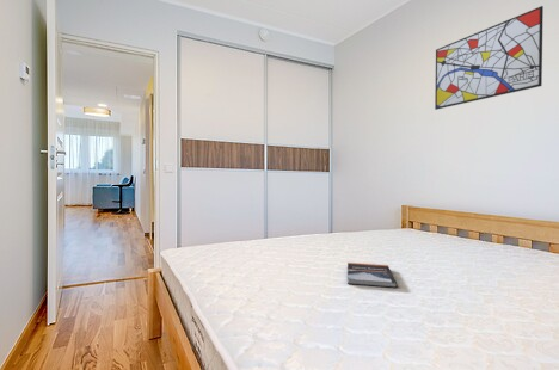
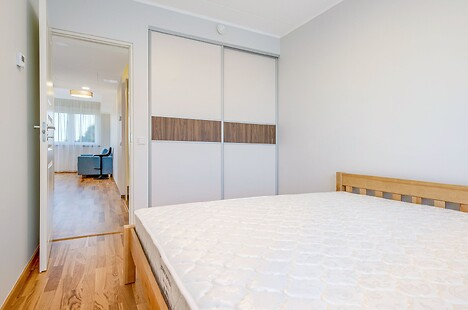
- wall art (480, 64)
- book (369, 273)
